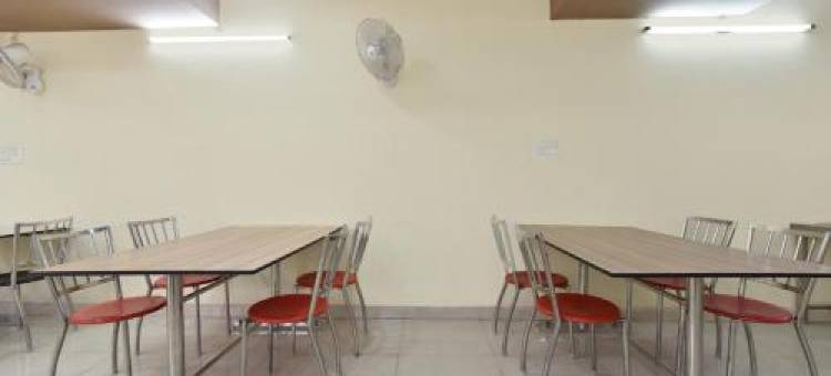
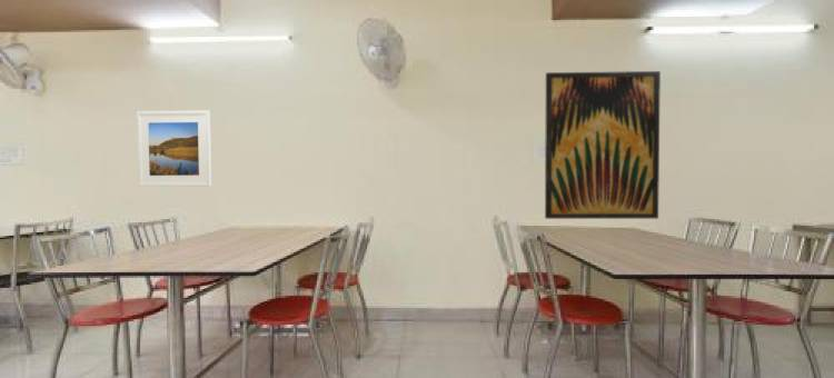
+ wall art (602, 146)
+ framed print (173, 149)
